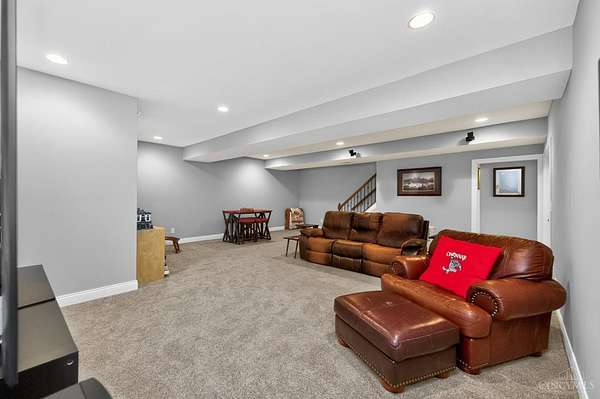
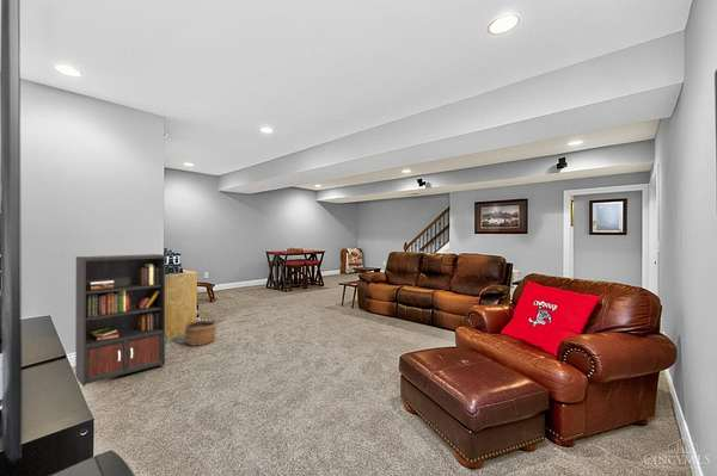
+ wicker basket (200, 327)
+ bookcase (130, 310)
